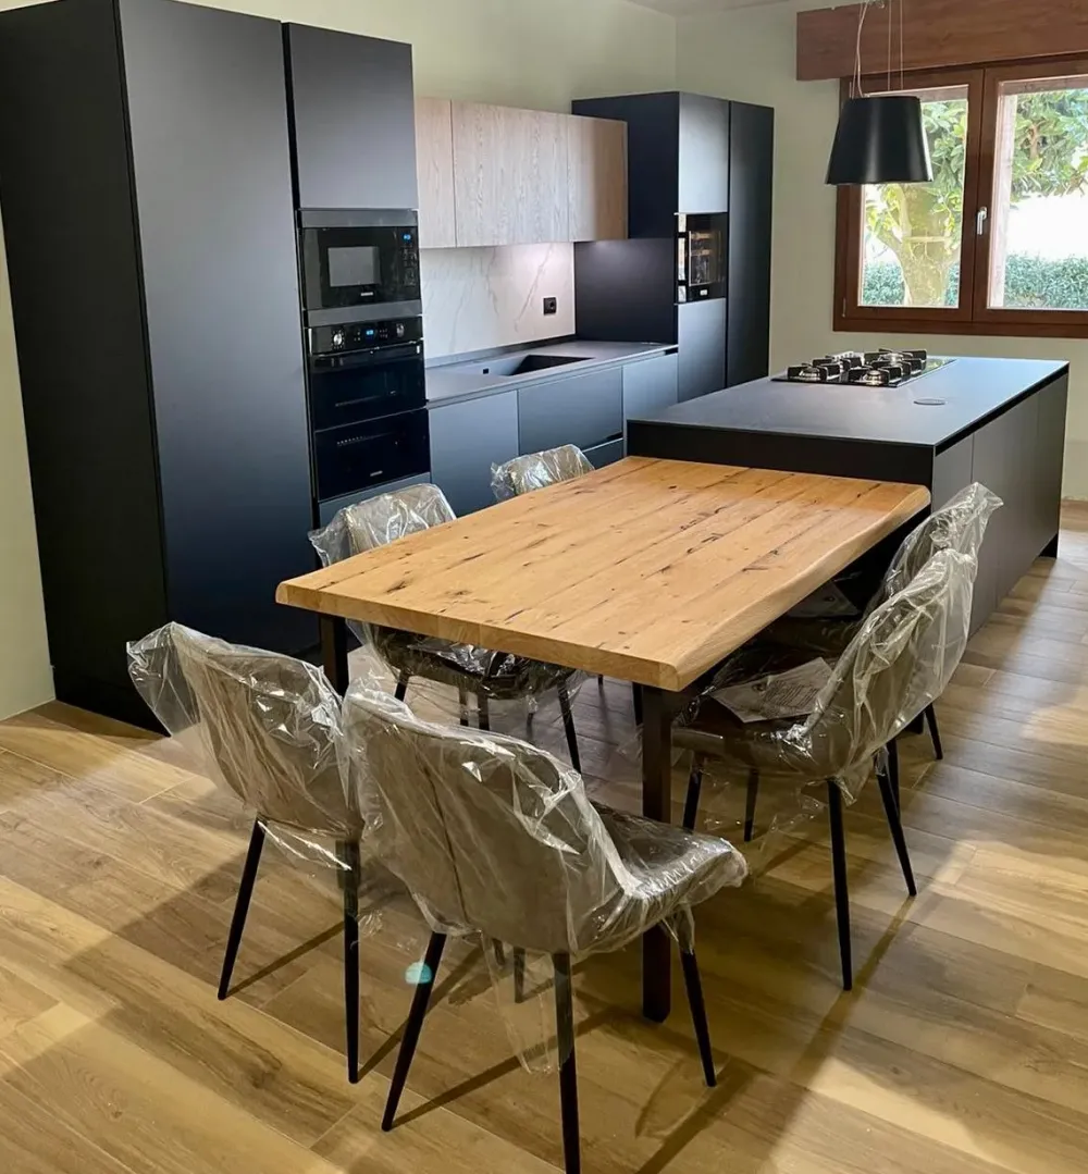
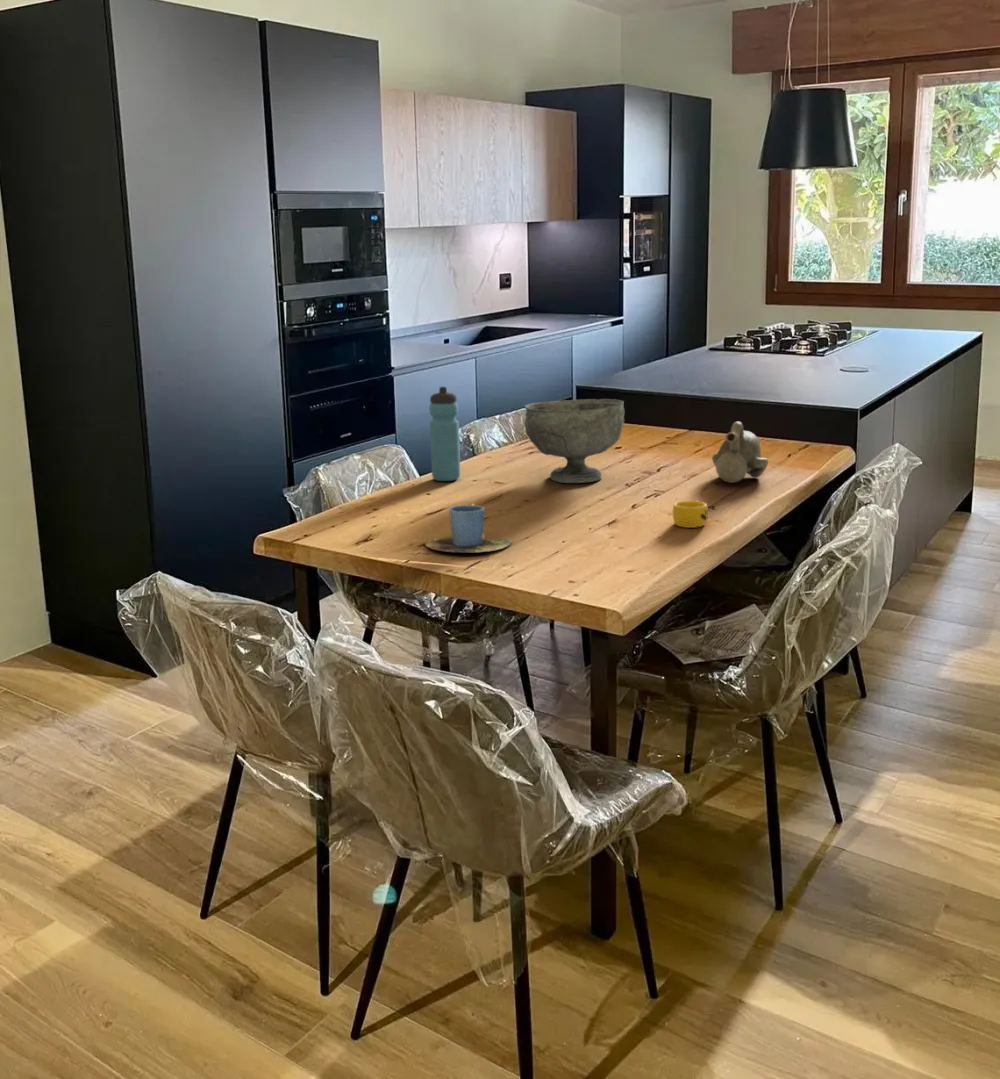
+ cup (691, 513)
+ decorative bowl (574, 440)
+ water bottle (444, 433)
+ teapot (737, 450)
+ cup (467, 525)
